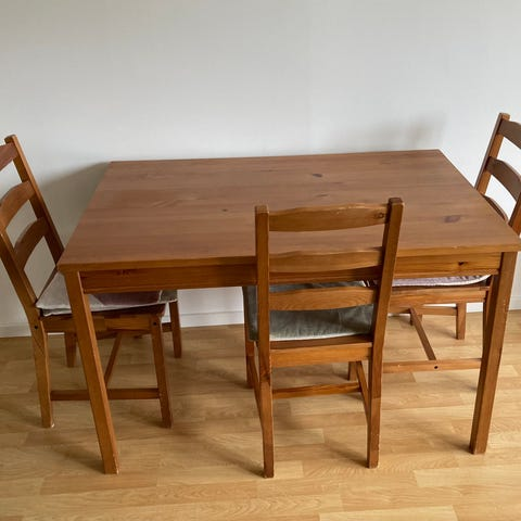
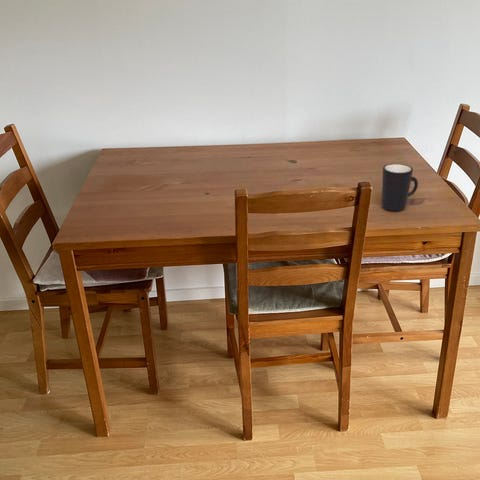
+ mug (399, 187)
